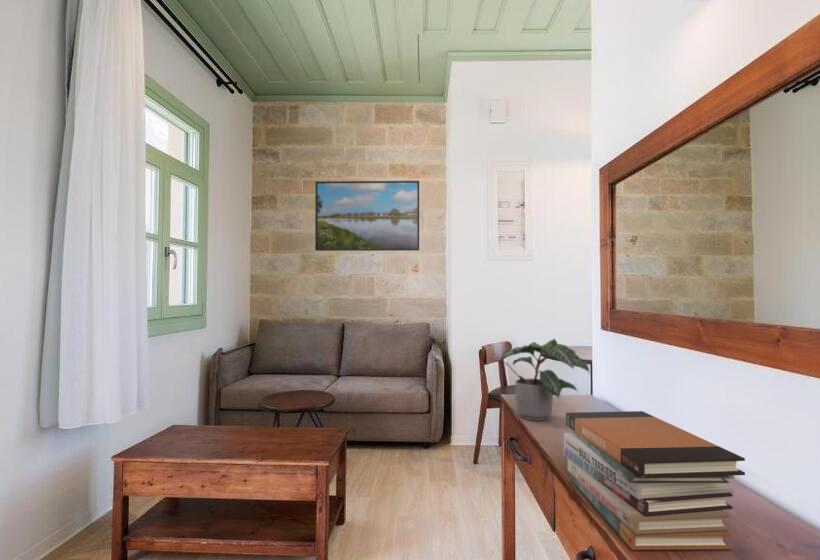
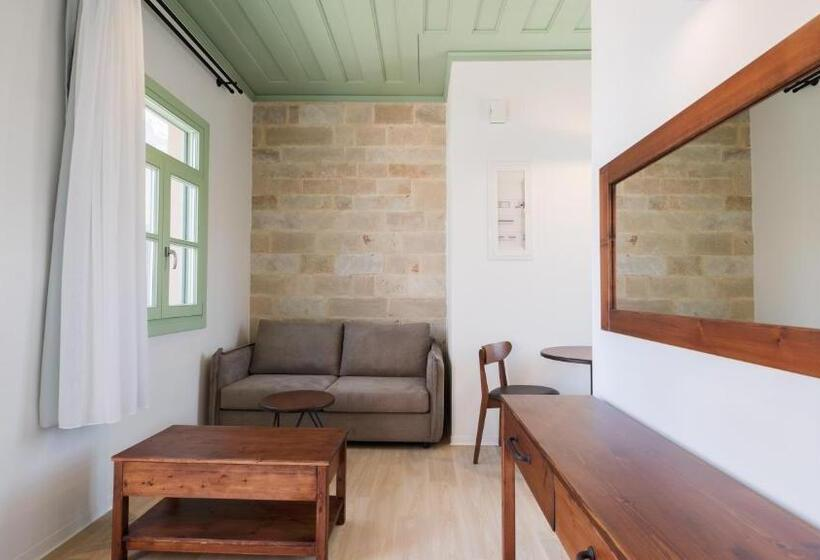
- book stack (639, 469)
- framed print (367, 215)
- potted plant (543, 378)
